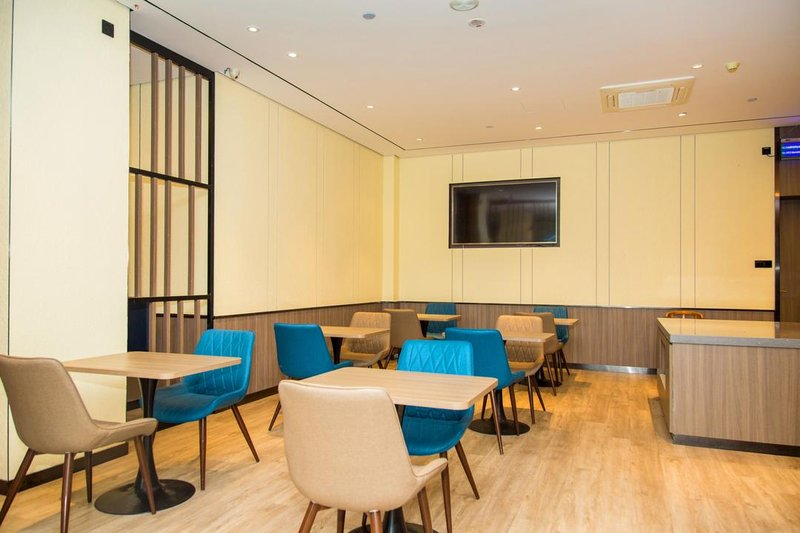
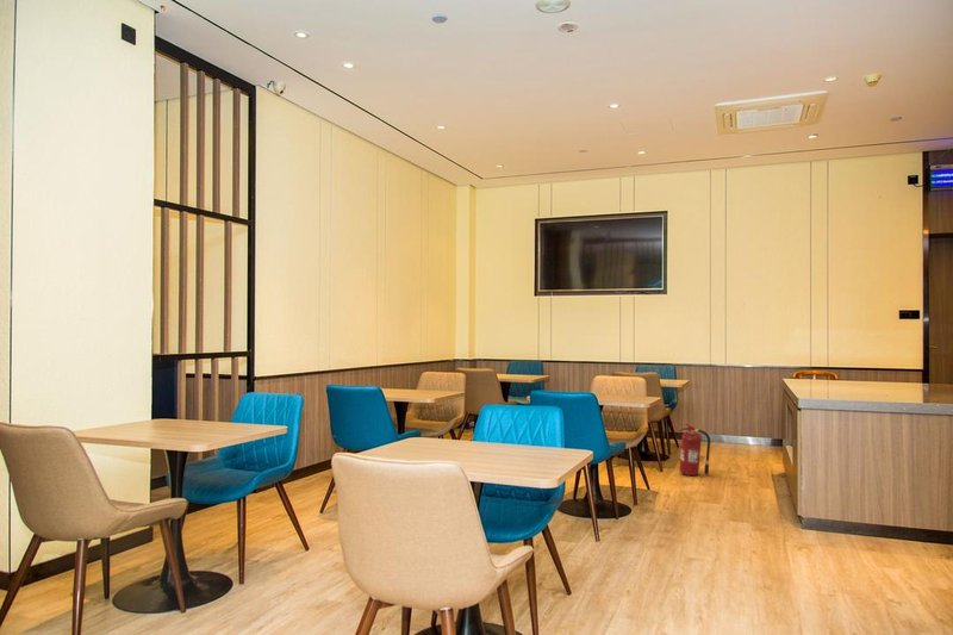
+ fire extinguisher (693, 448)
